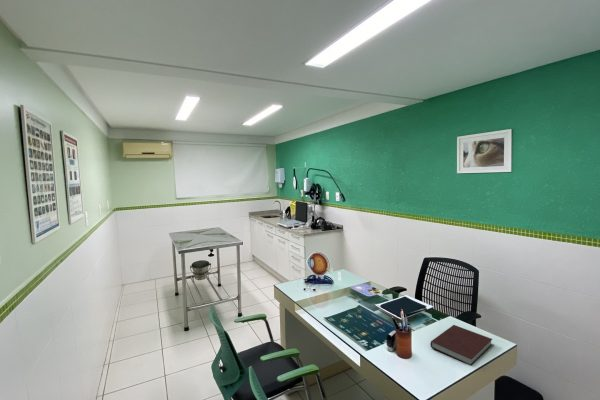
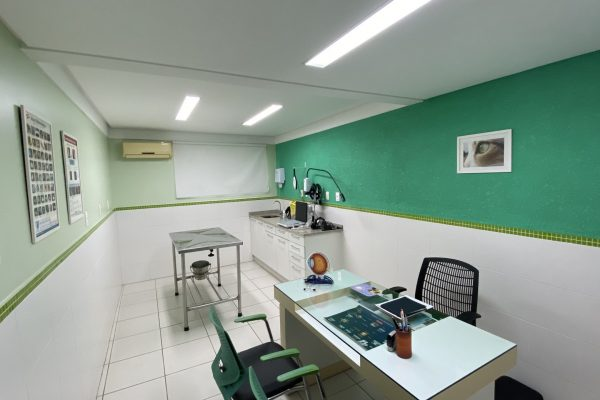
- notebook (461, 342)
